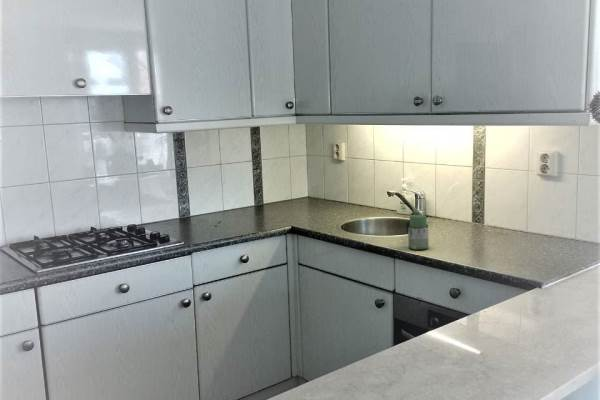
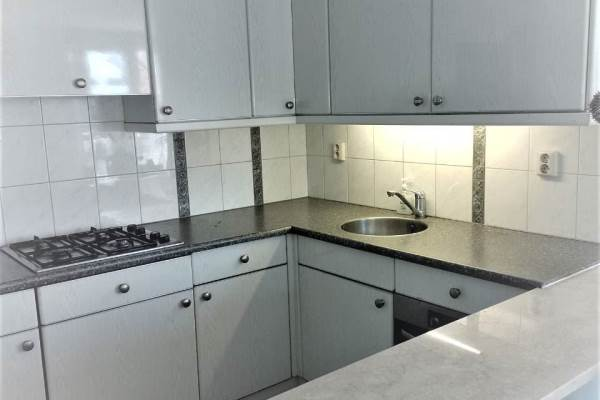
- jar (418, 231)
